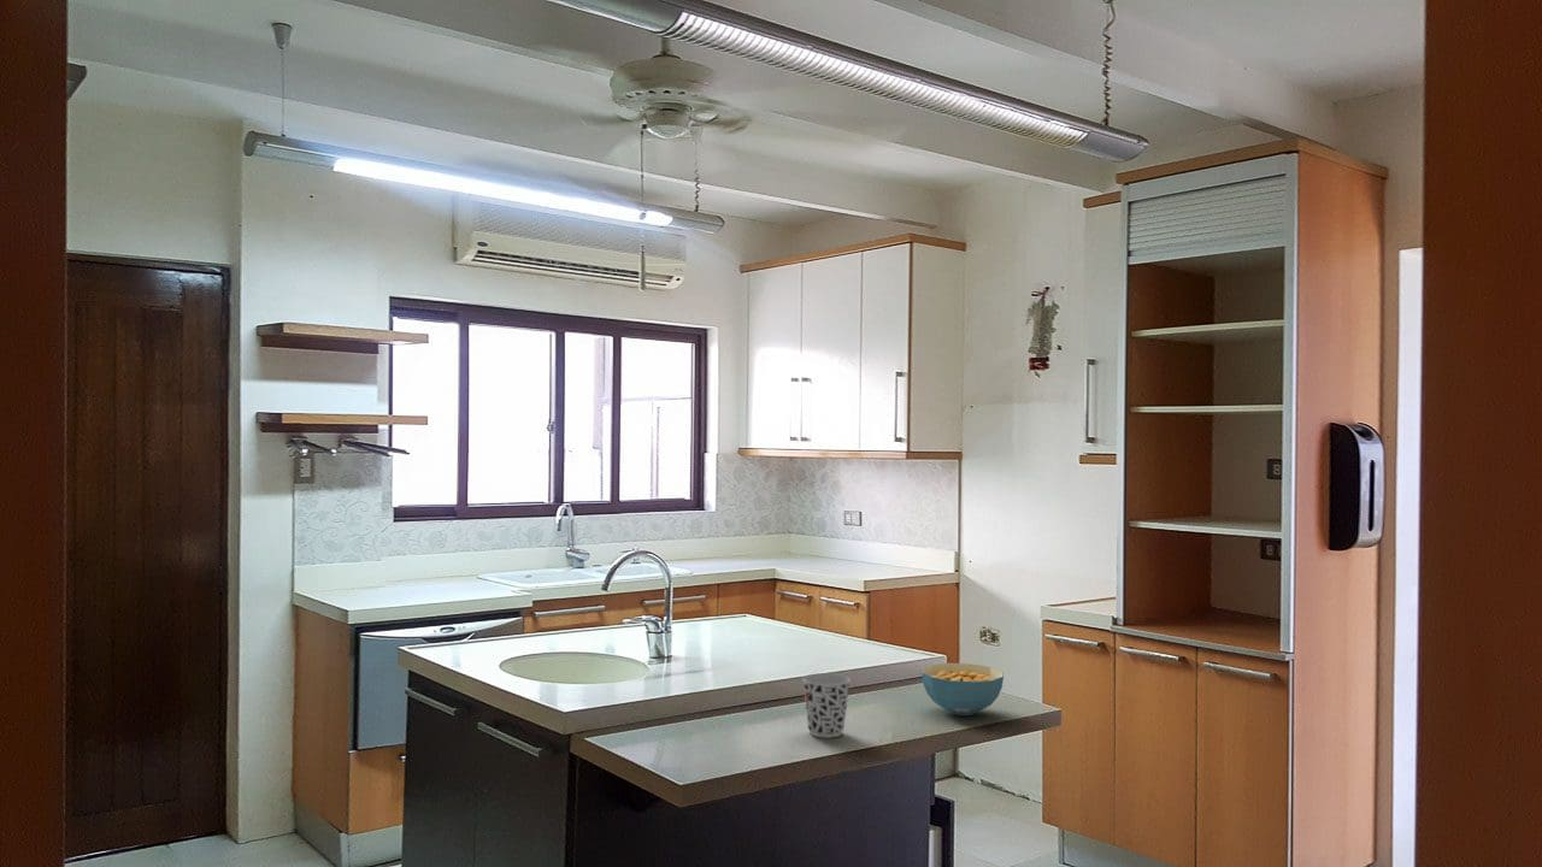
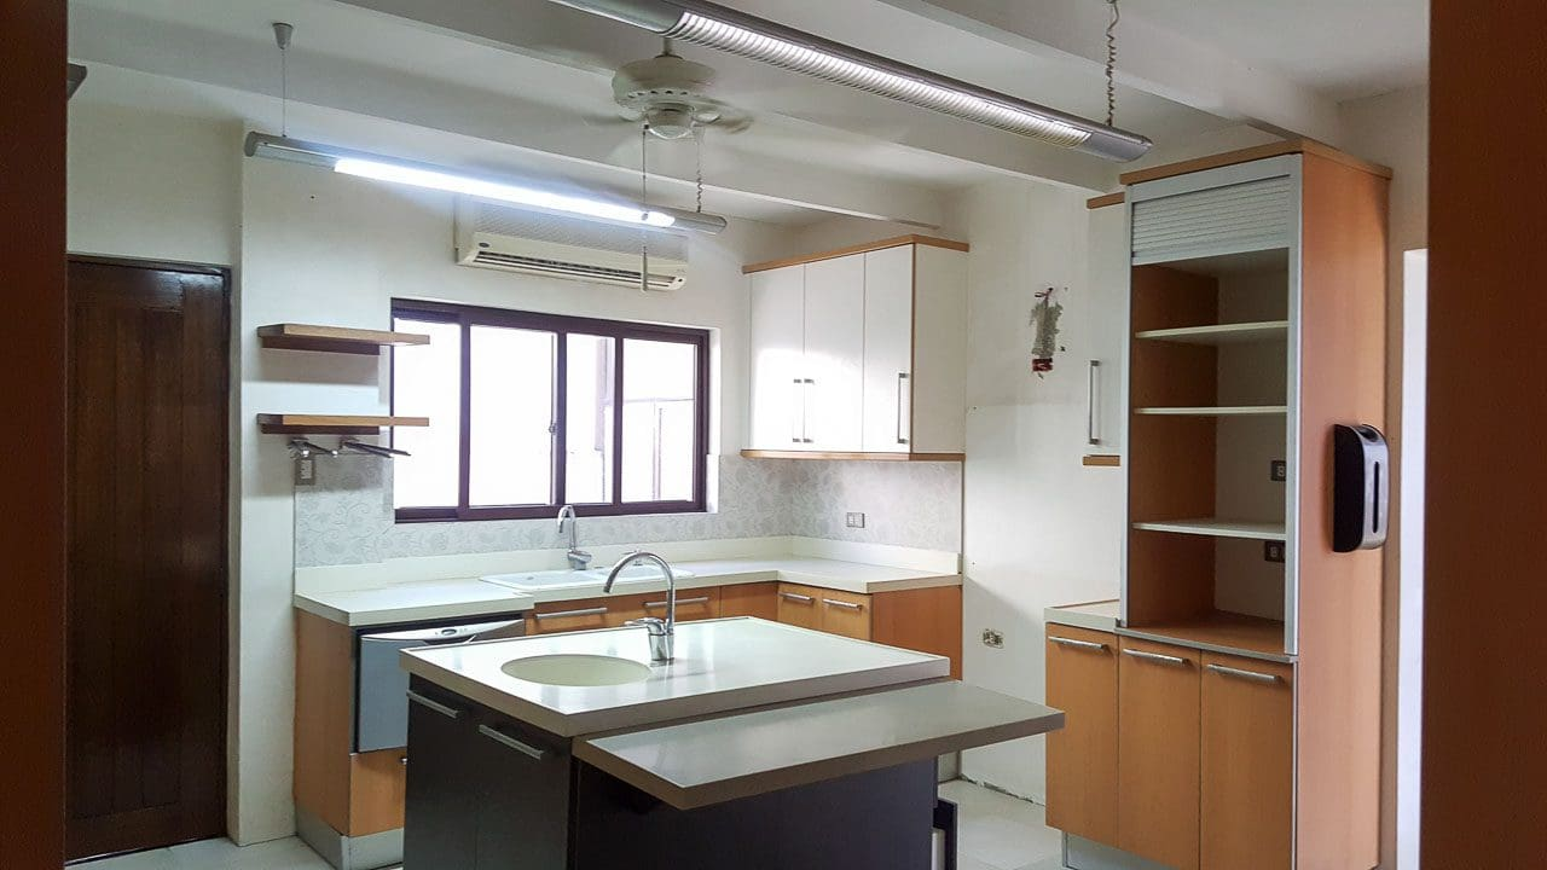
- cup (825, 706)
- cereal bowl (961, 691)
